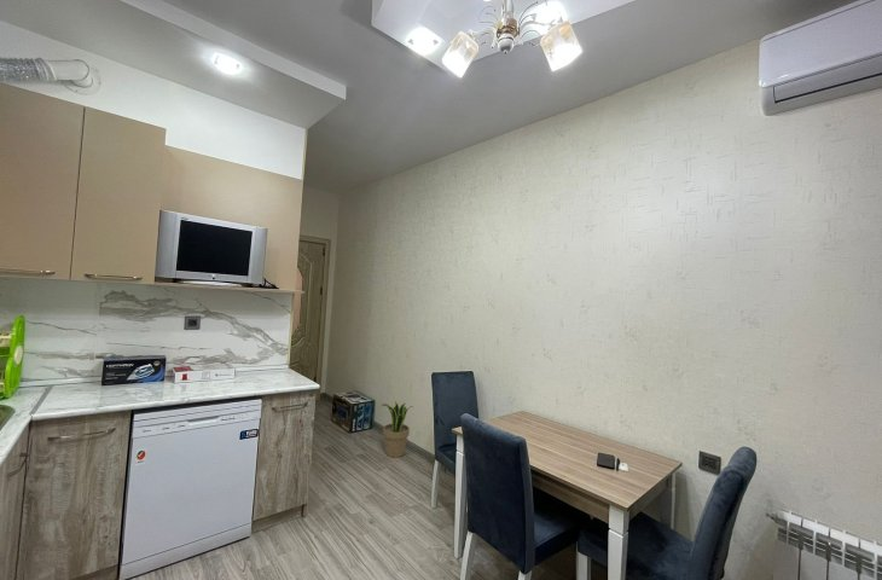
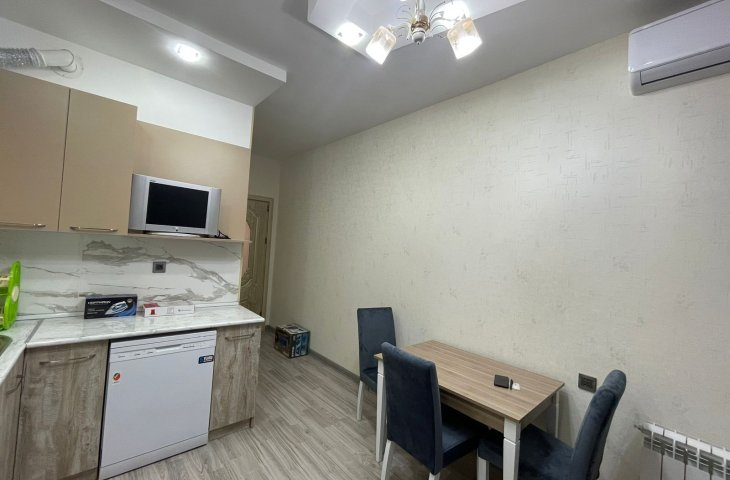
- potted plant (395, 428)
